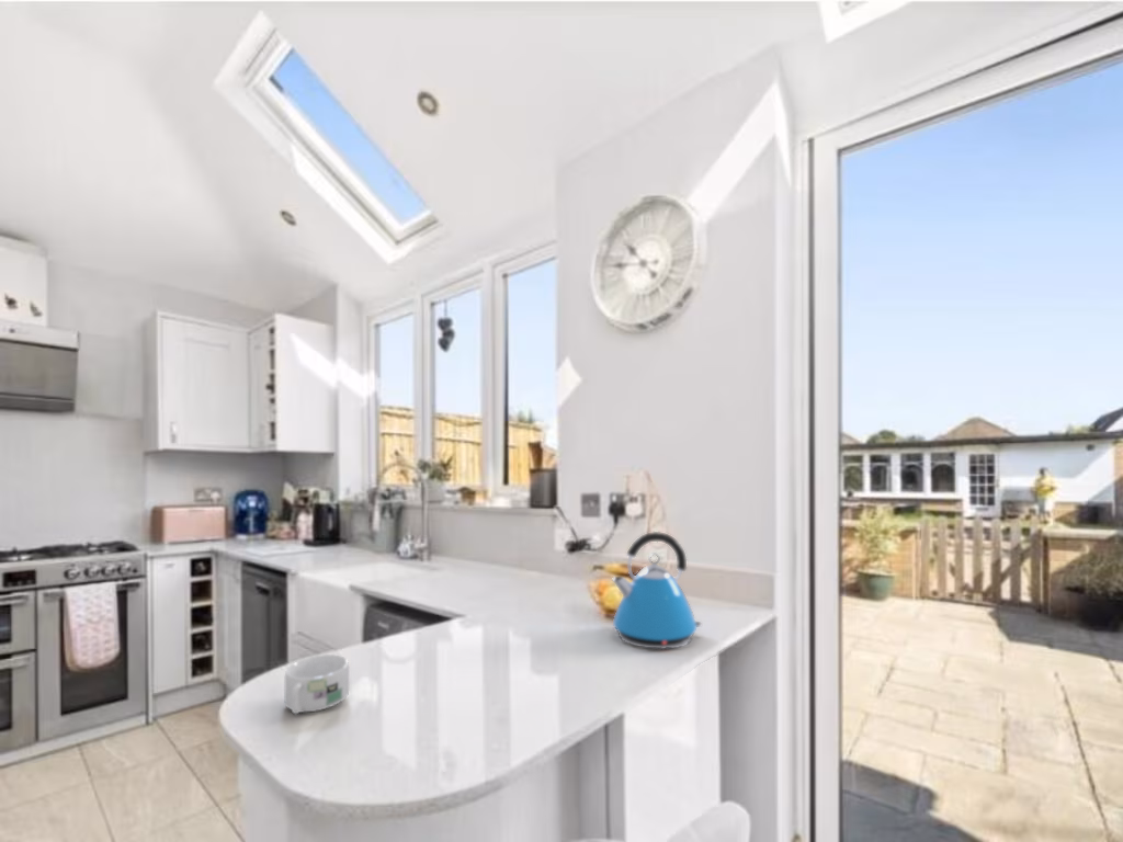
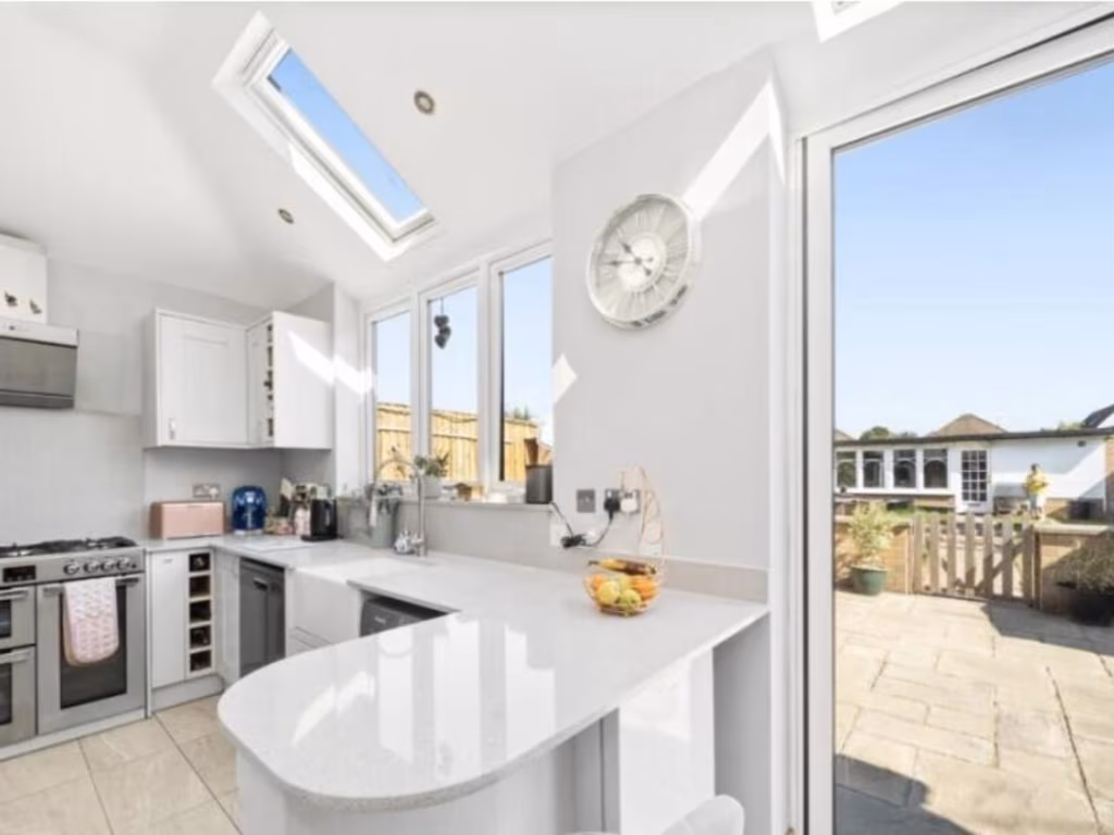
- mug (314, 686)
- kettle (657, 583)
